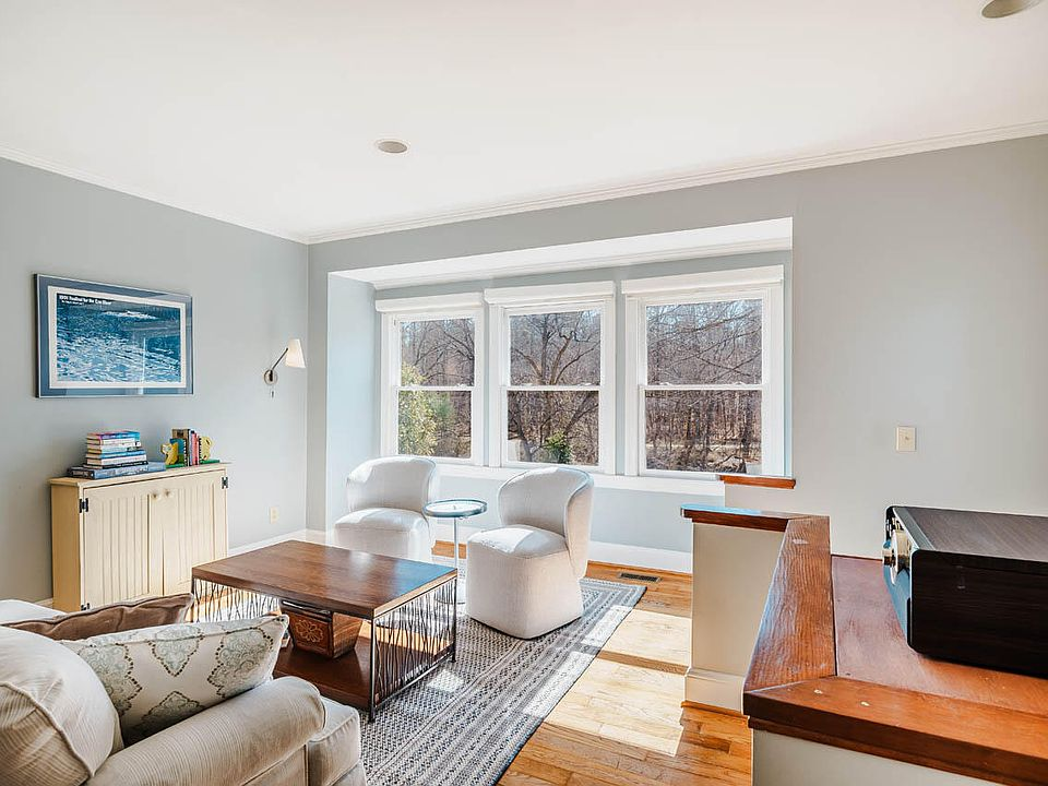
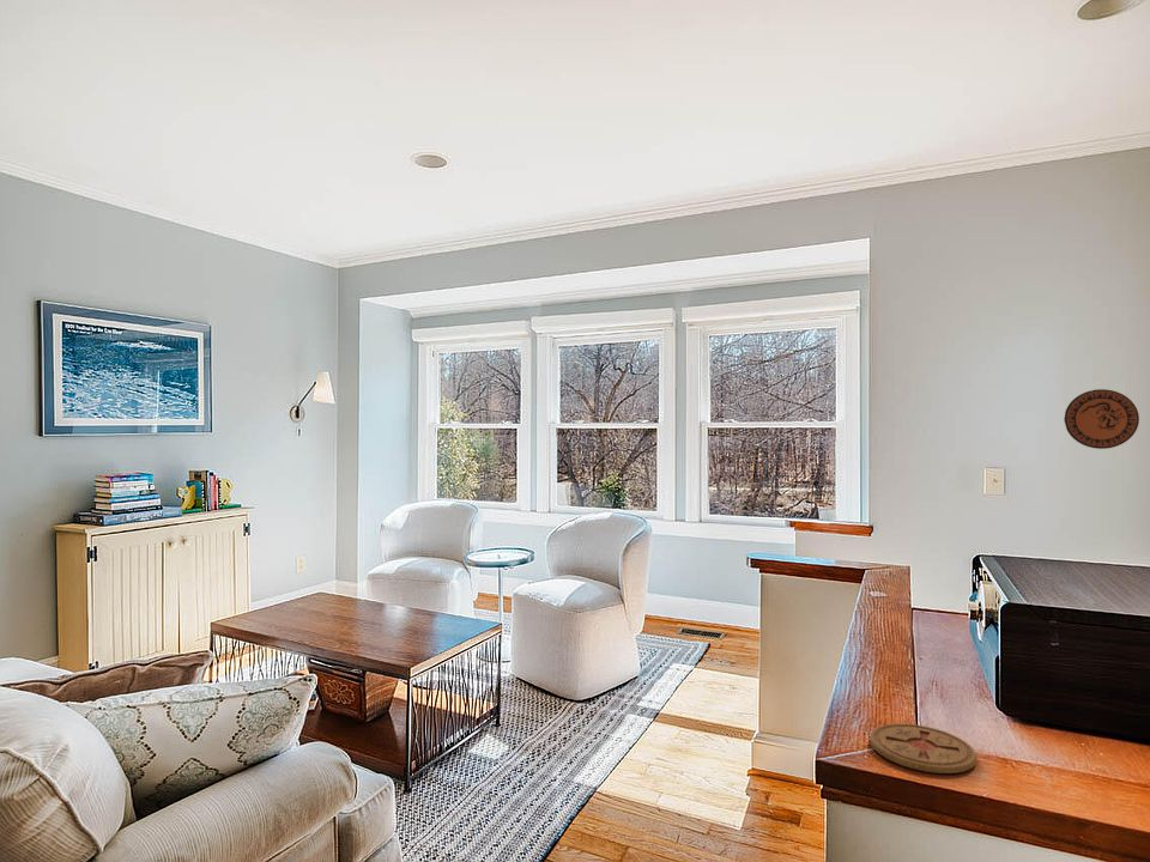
+ coaster (921, 746)
+ decorative plate (1100, 419)
